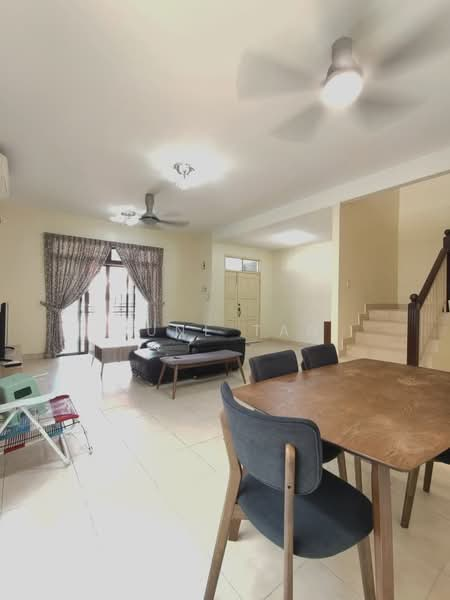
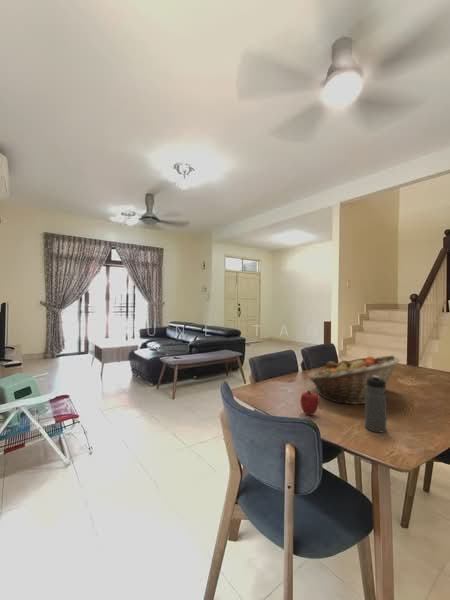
+ apple (309, 402)
+ fruit basket (353, 374)
+ water bottle (375, 402)
